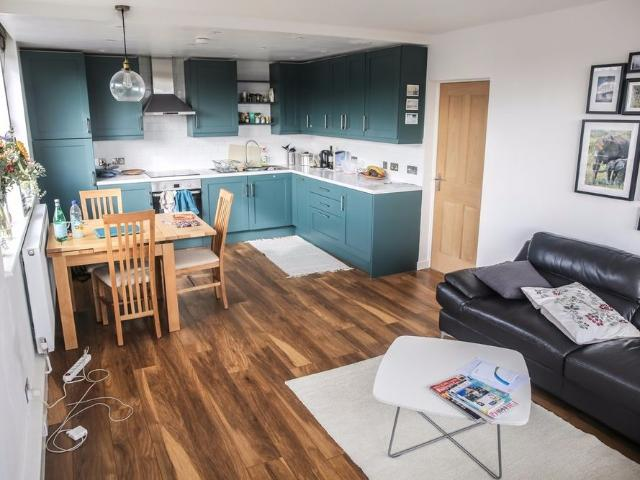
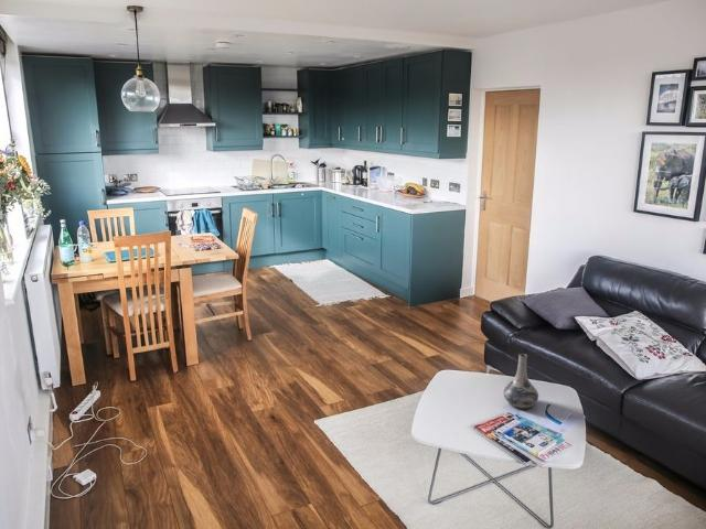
+ decorative vase (522, 379)
